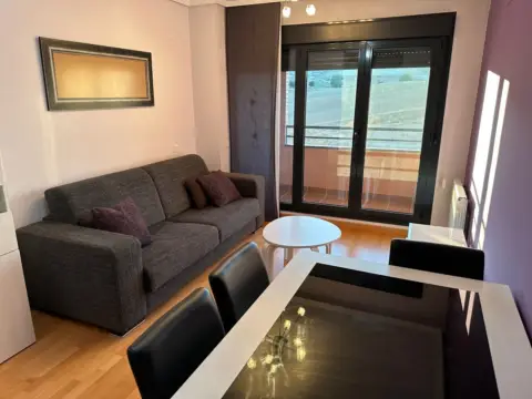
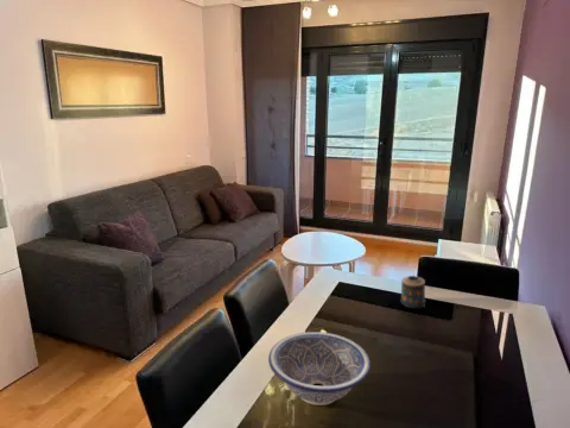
+ decorative bowl (318, 373)
+ candle (412, 289)
